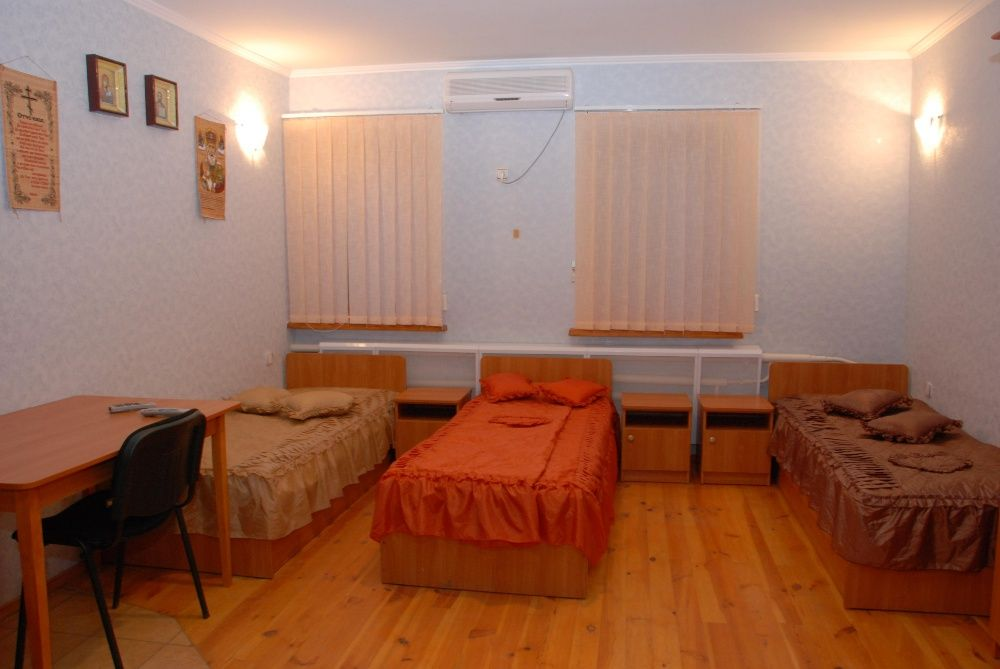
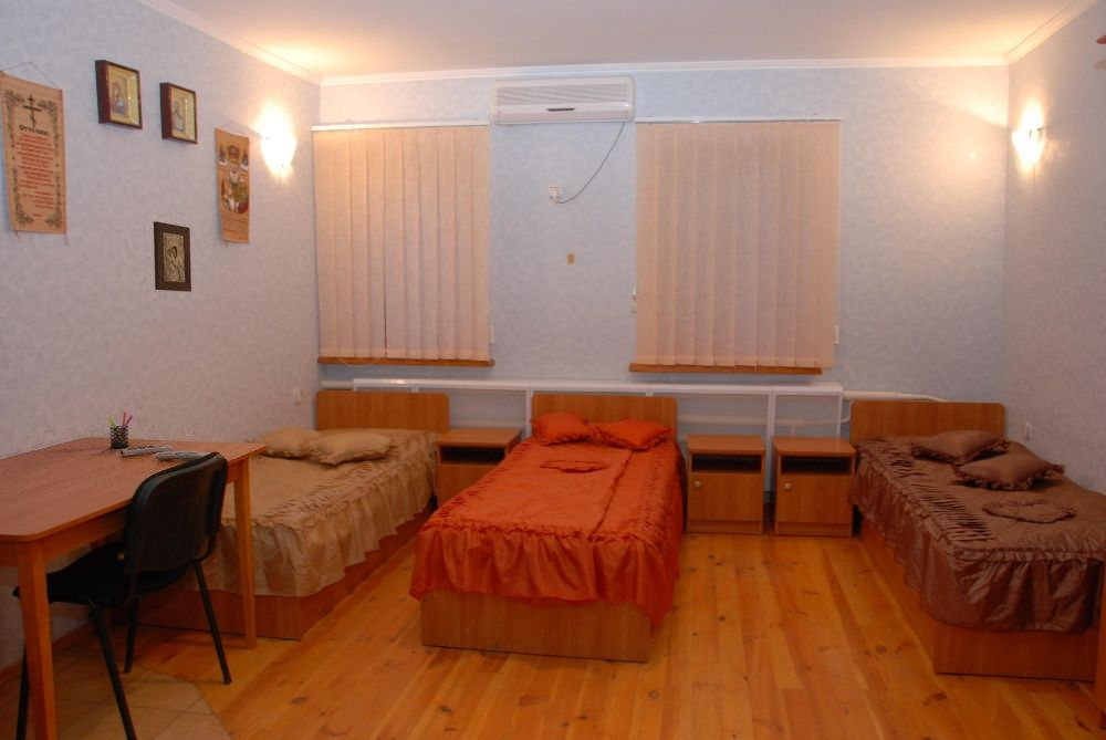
+ pen holder (118, 429)
+ religious icon (173, 258)
